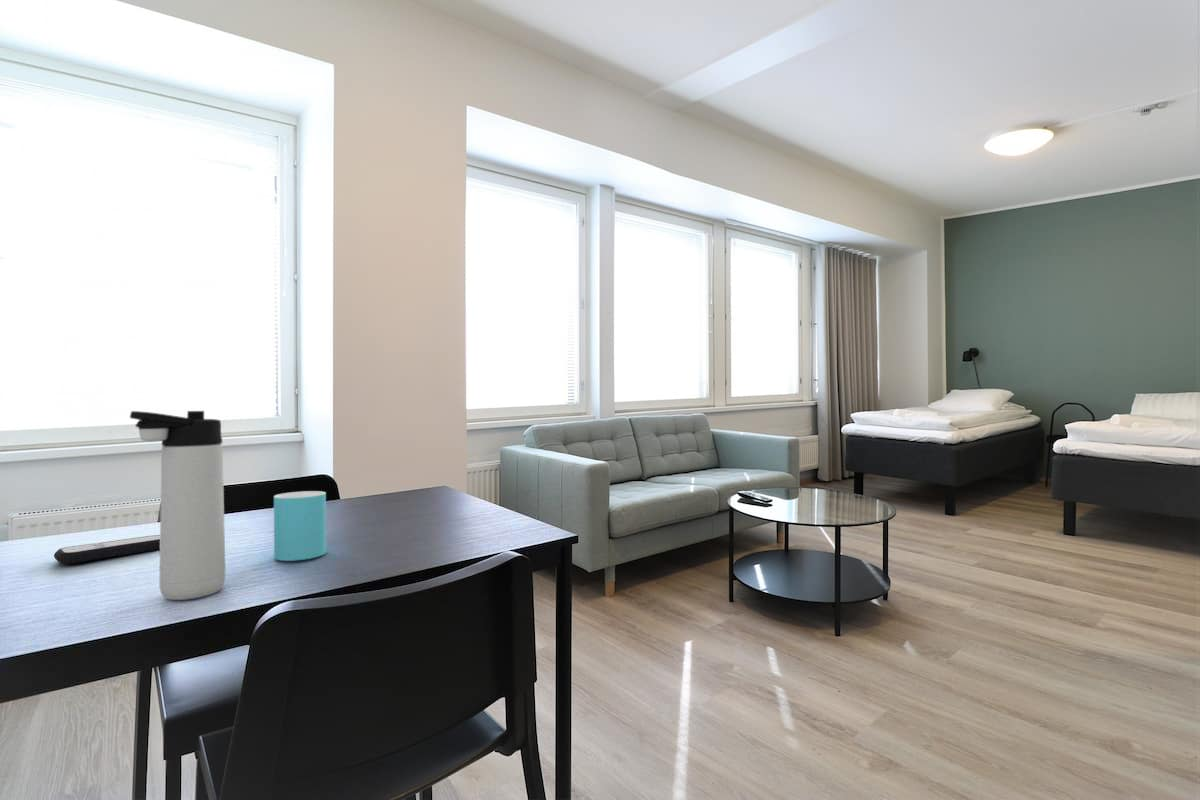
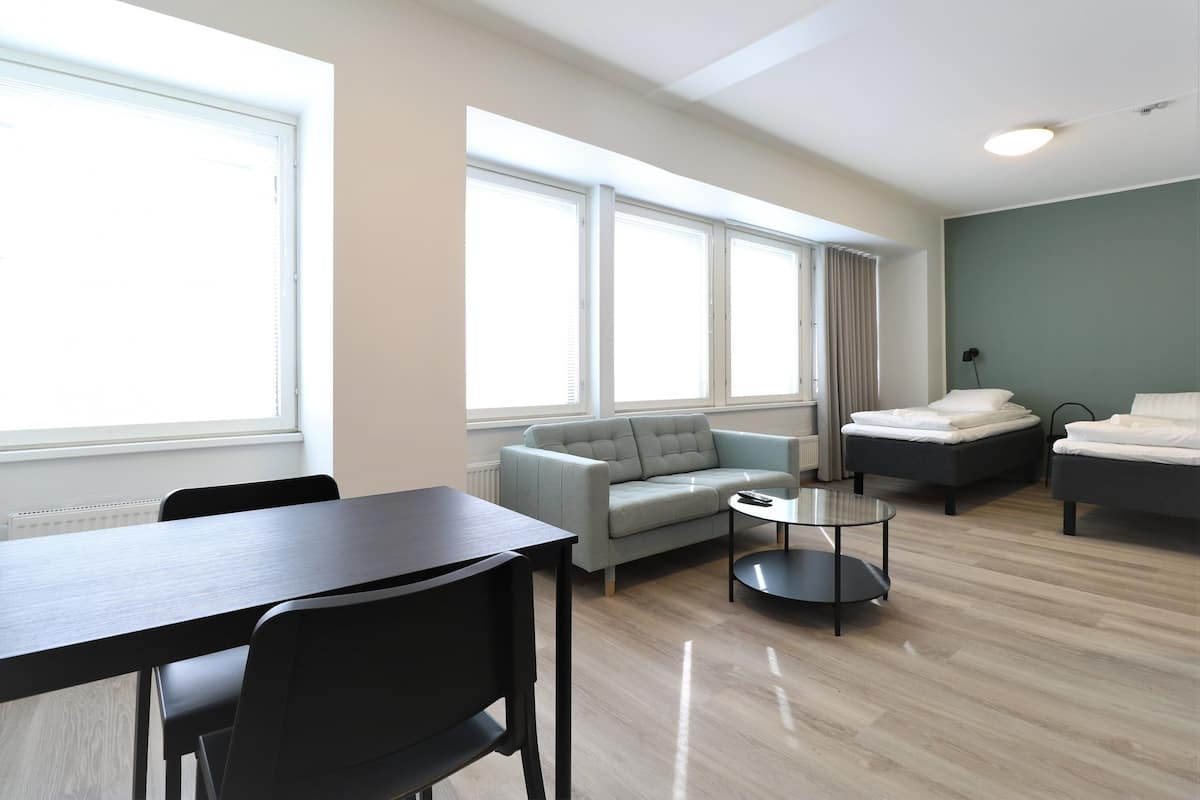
- remote control (116, 547)
- thermos bottle (179, 503)
- cup (308, 522)
